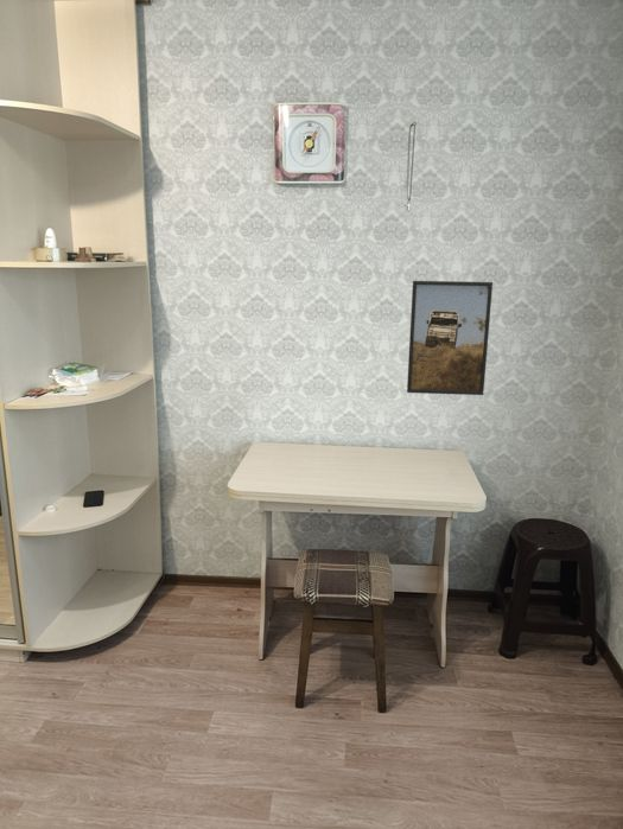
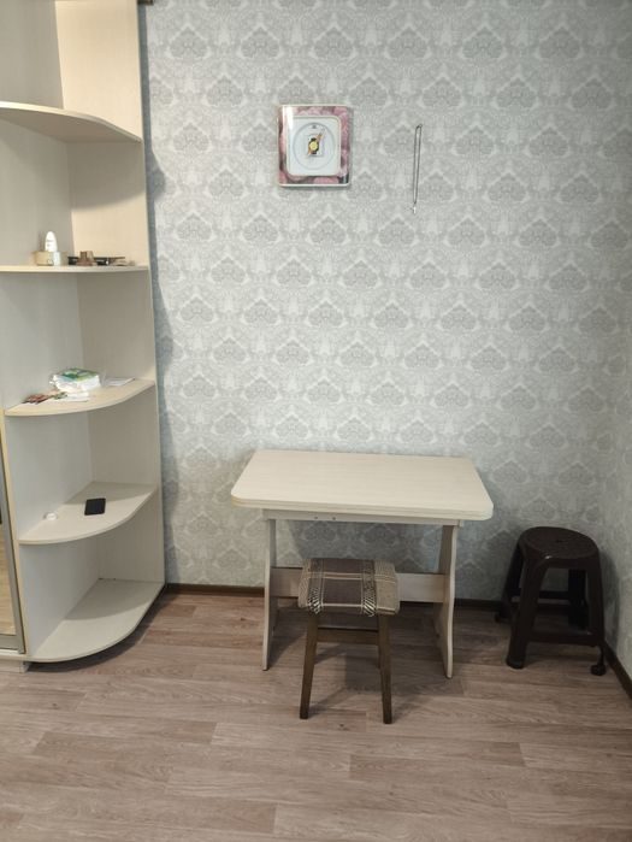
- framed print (449, 338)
